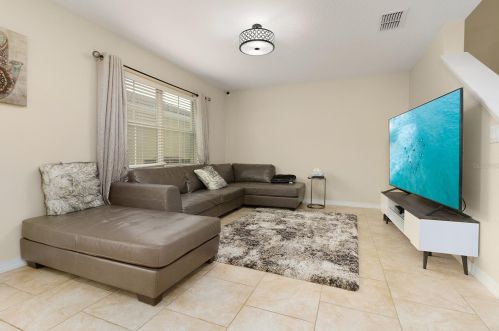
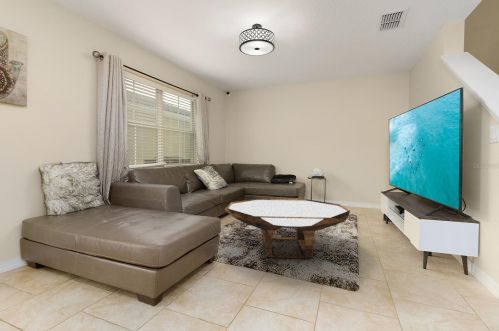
+ coffee table (285, 226)
